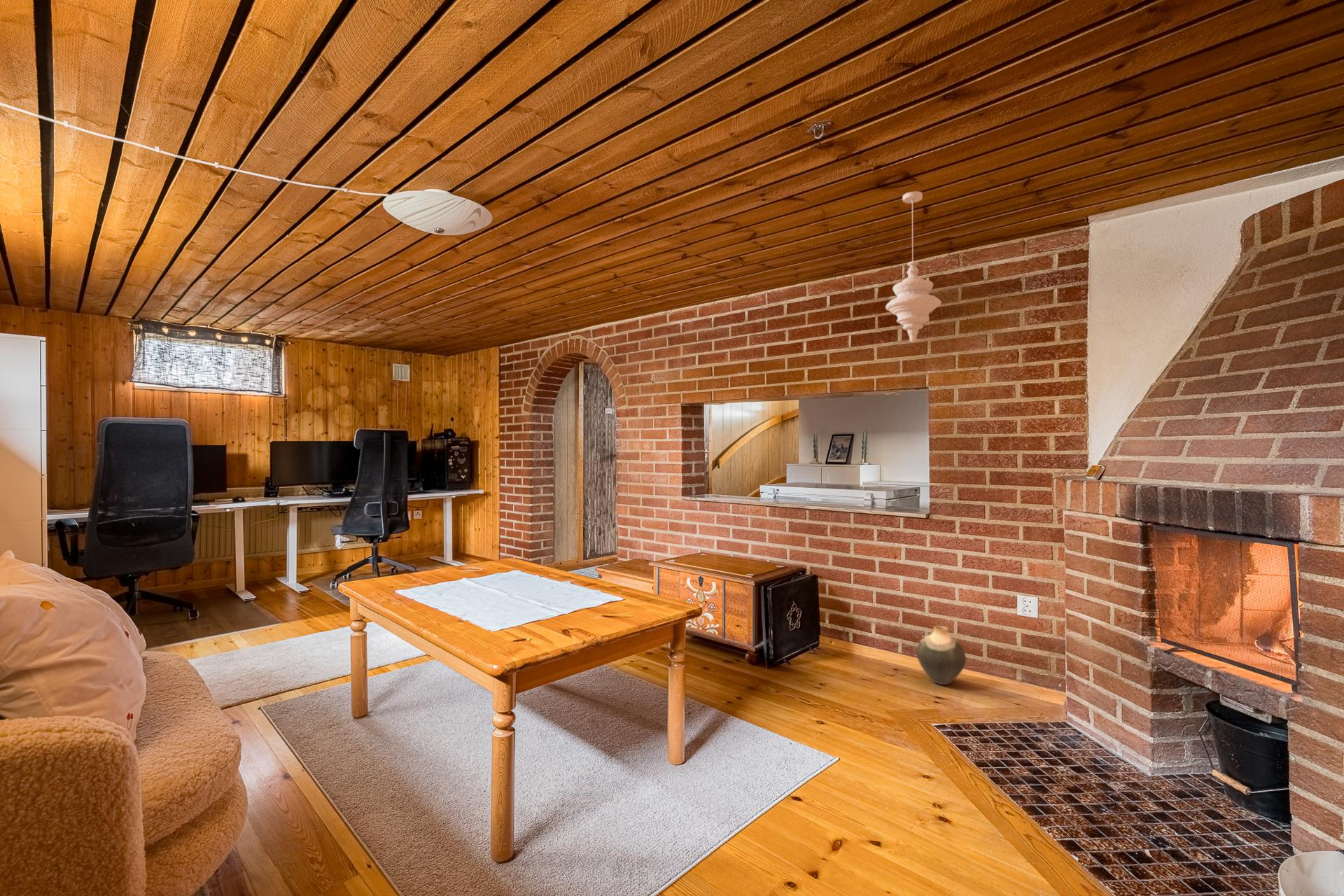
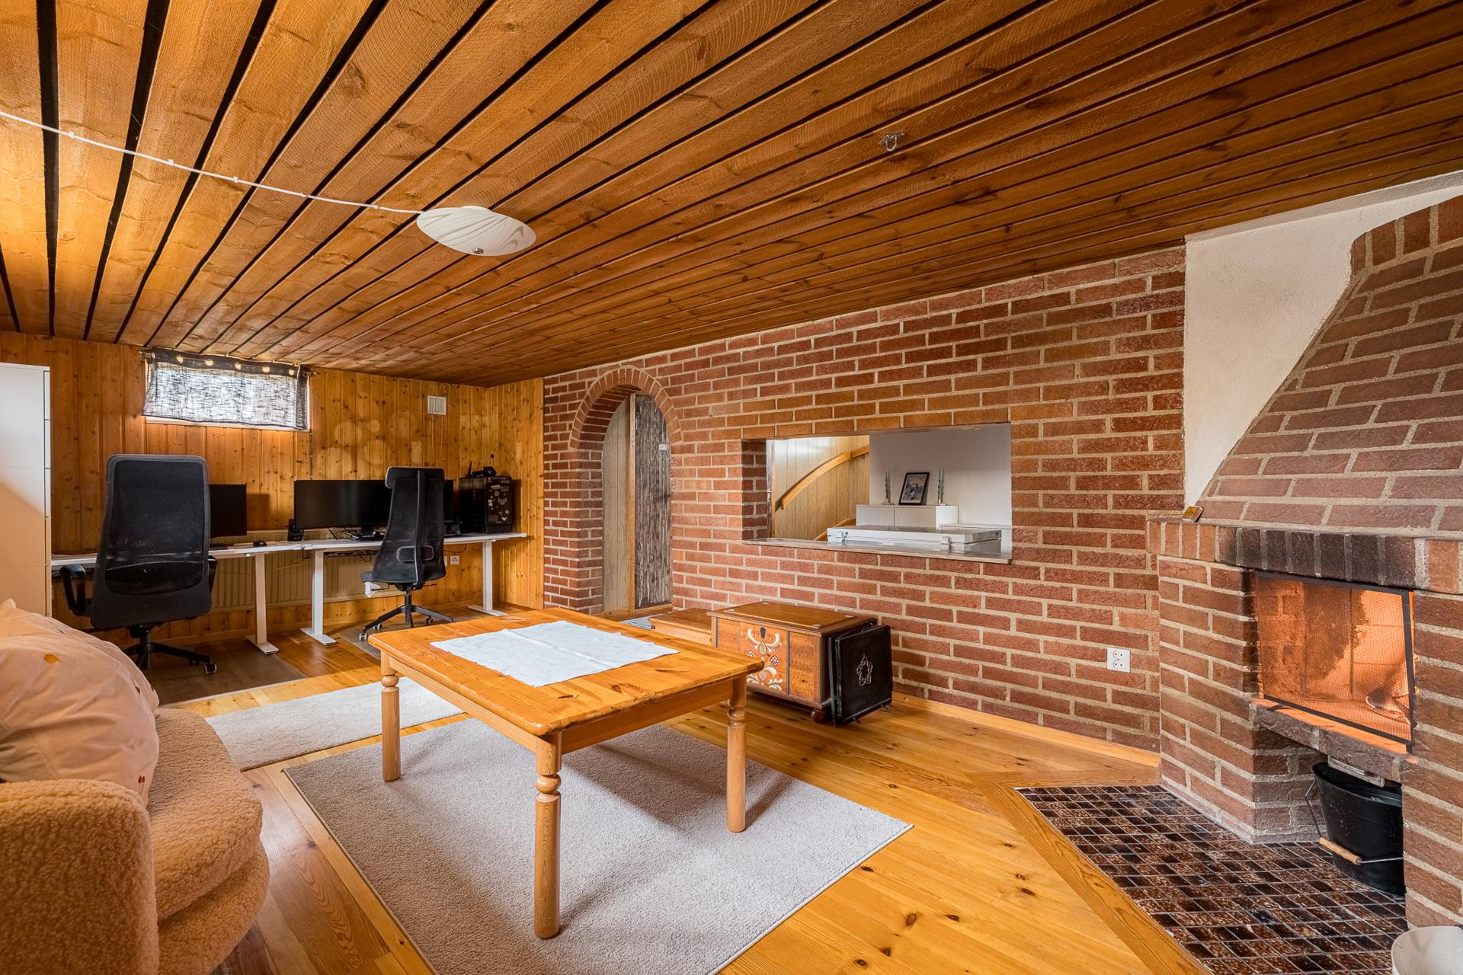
- pendant light (912, 269)
- vase (941, 654)
